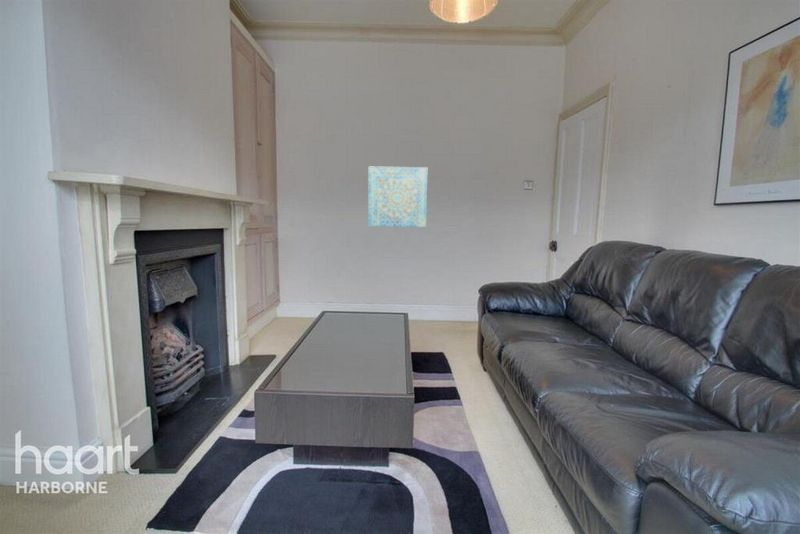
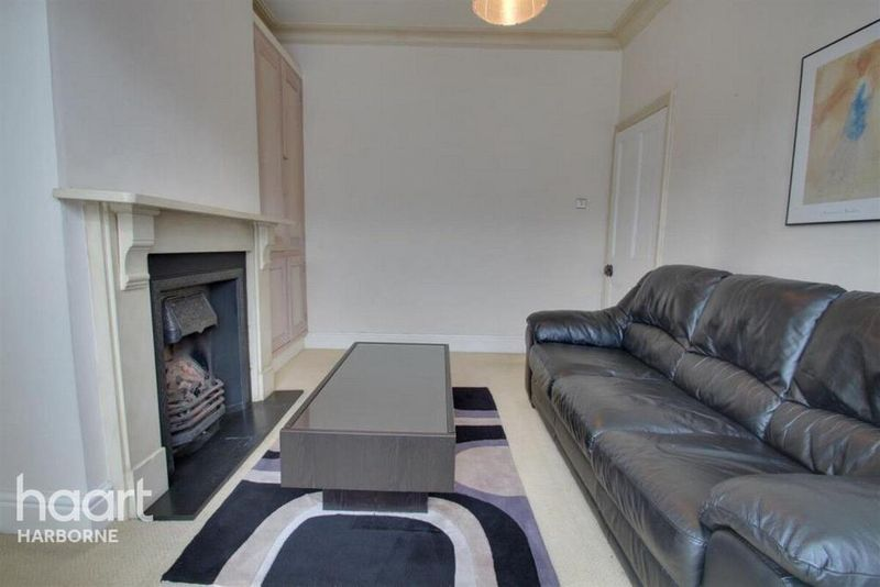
- wall art (397, 197)
